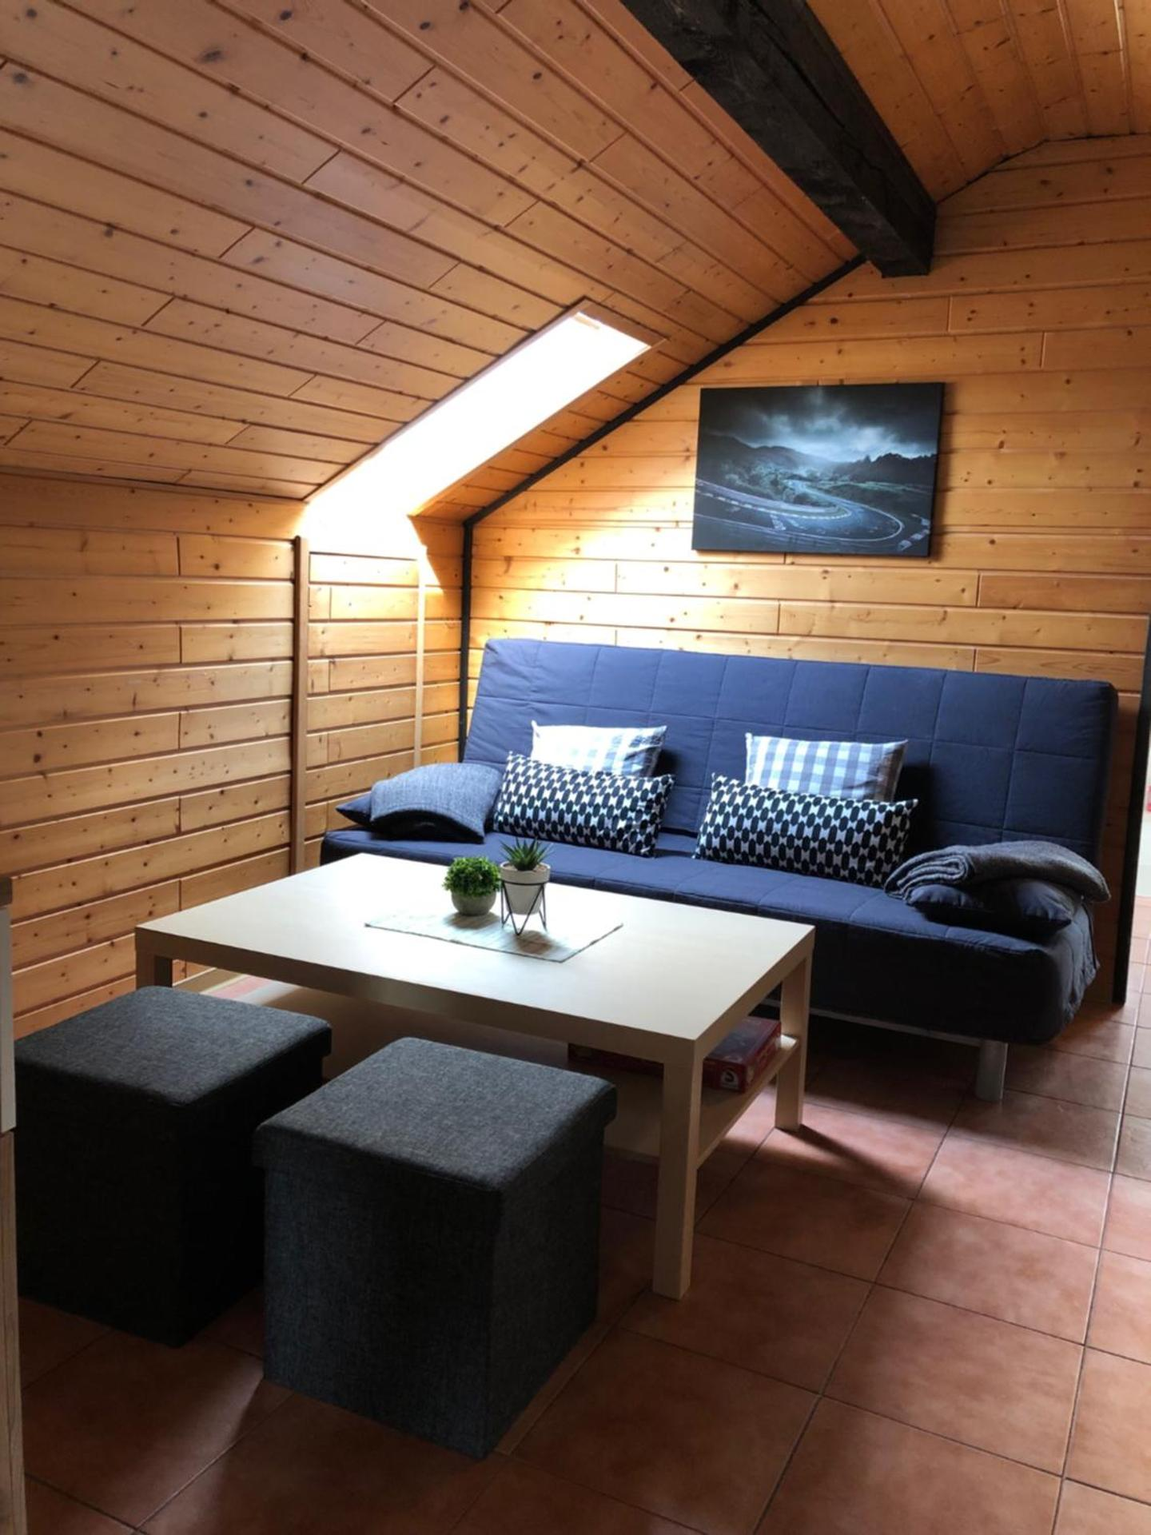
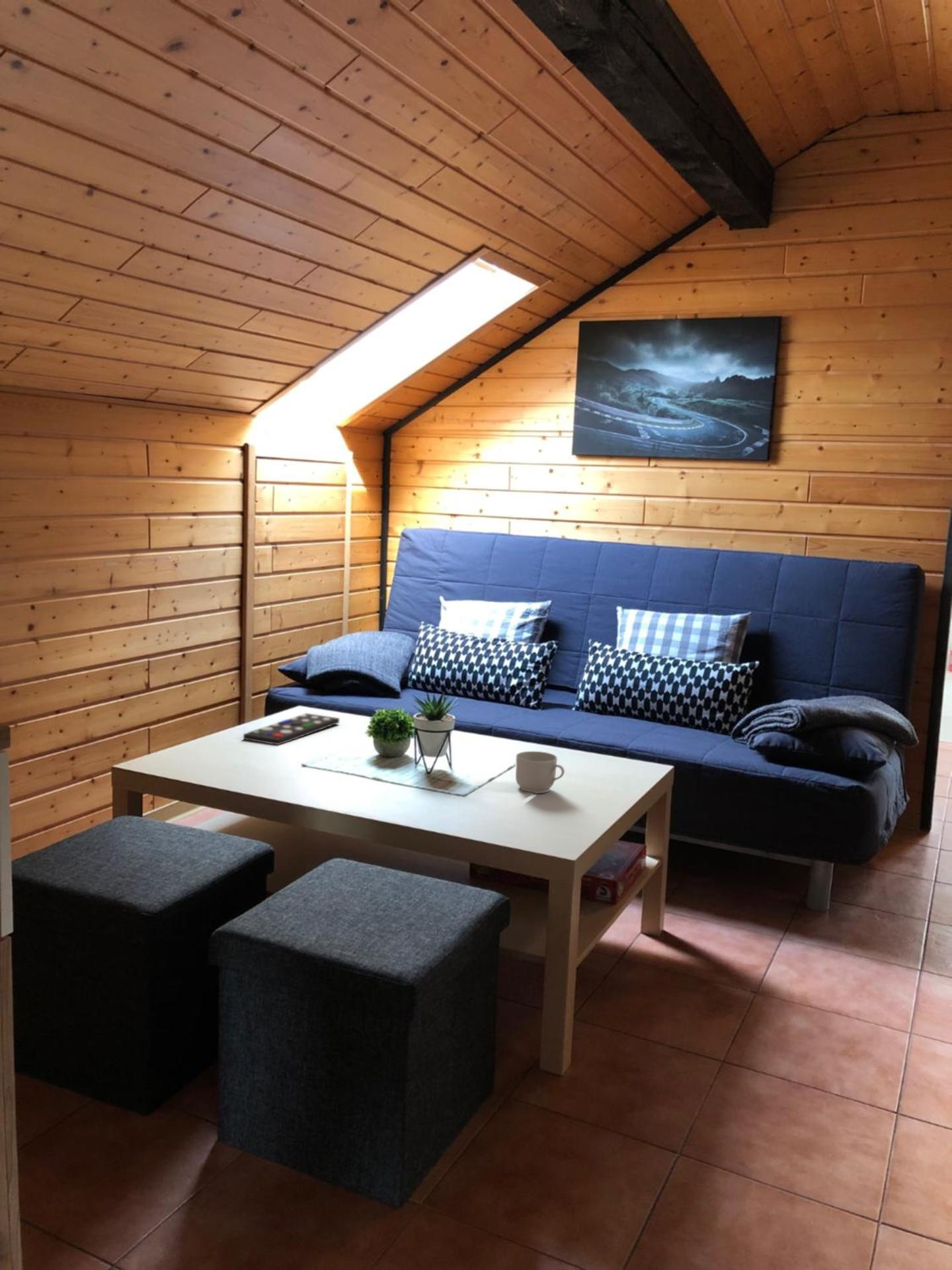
+ remote control (293, 727)
+ mug (540, 773)
